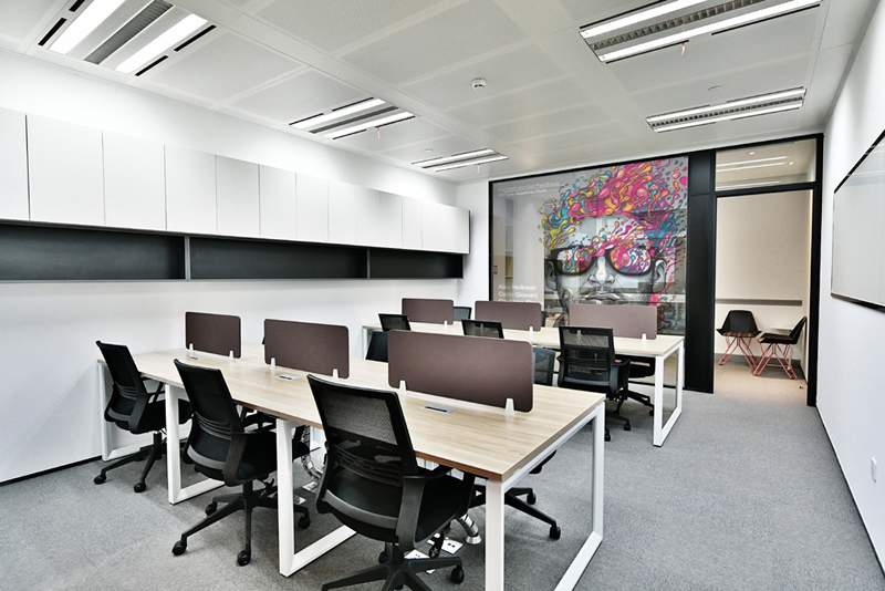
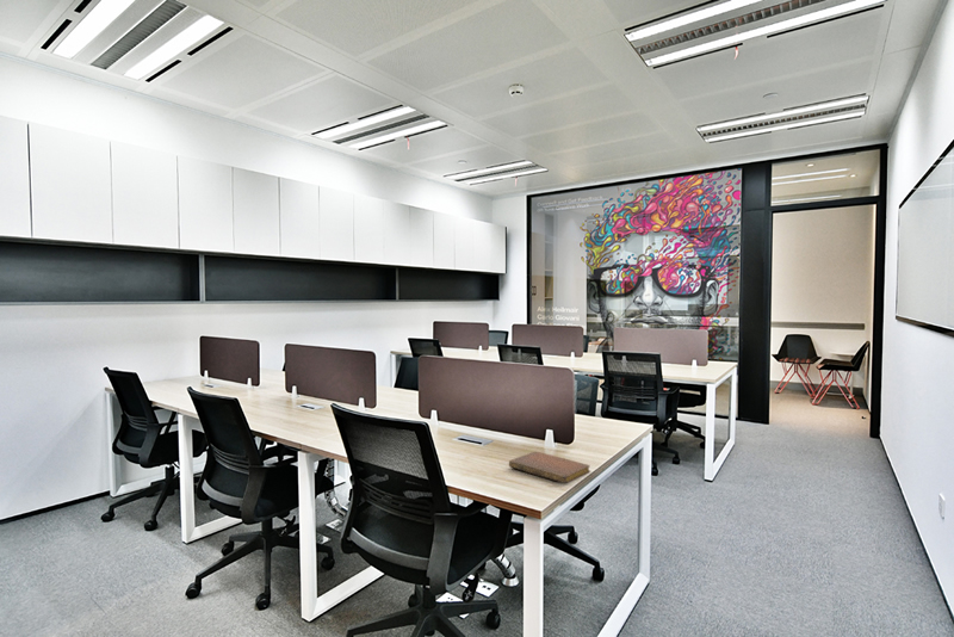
+ notebook (549, 465)
